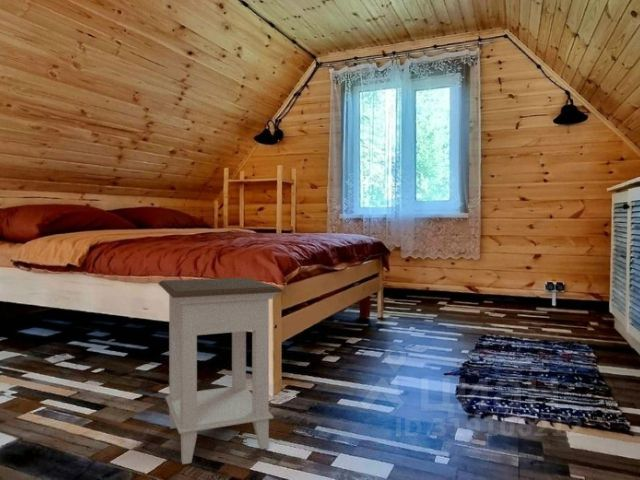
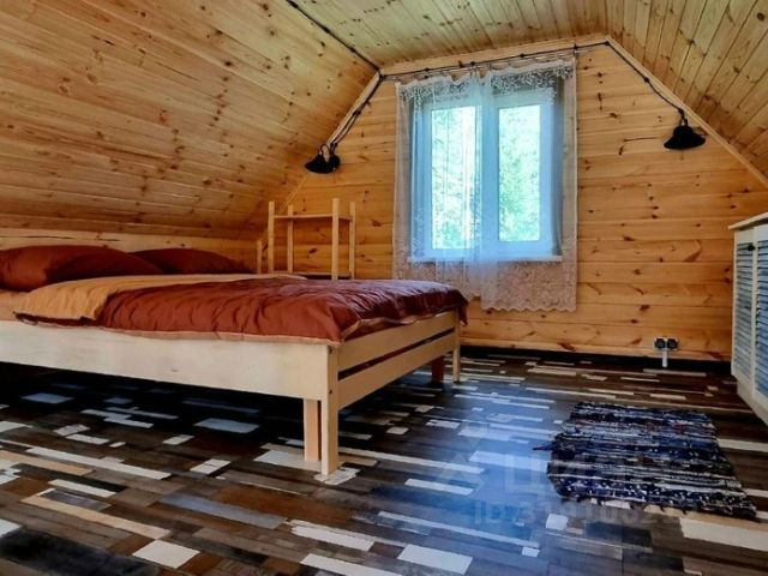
- nightstand (232, 360)
